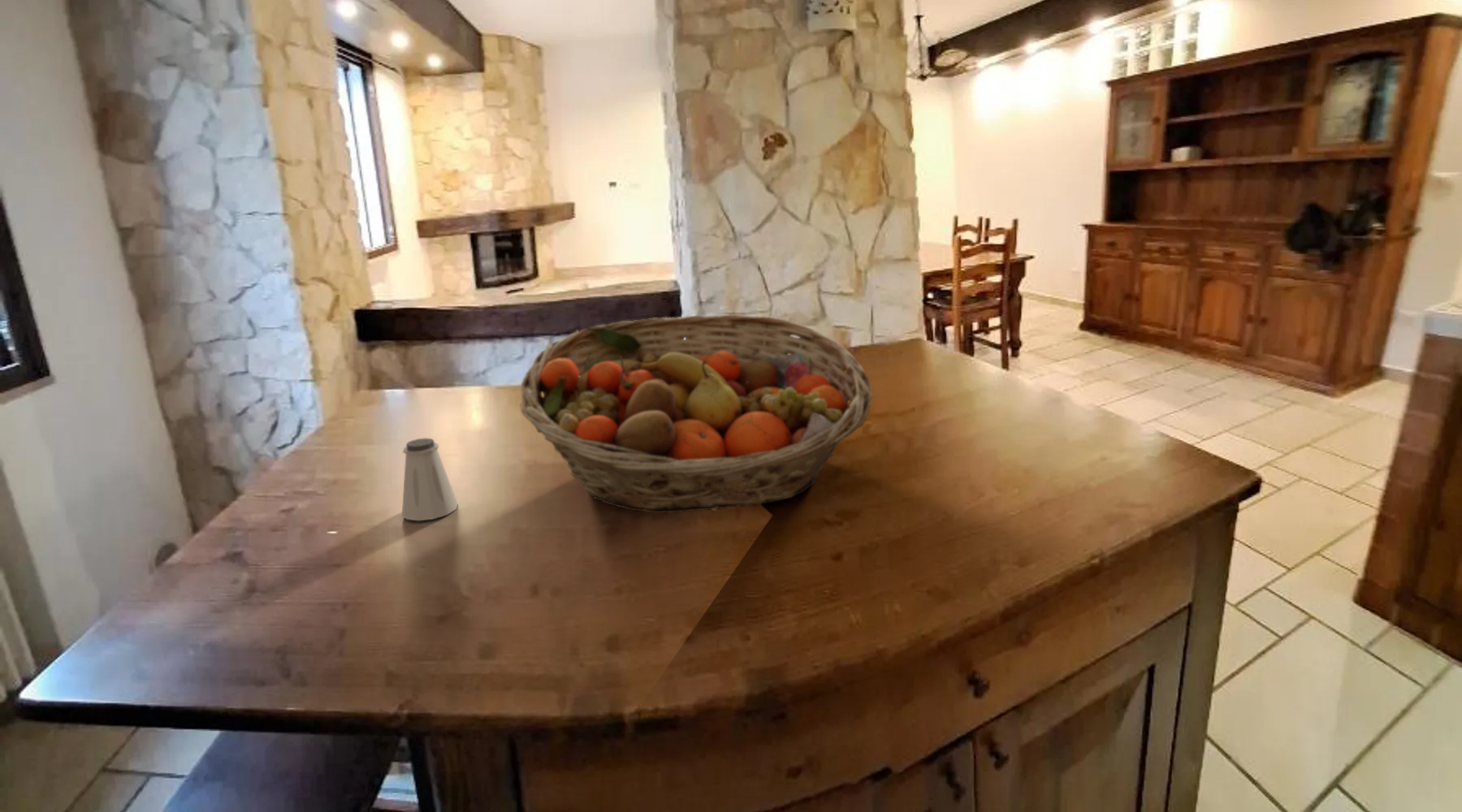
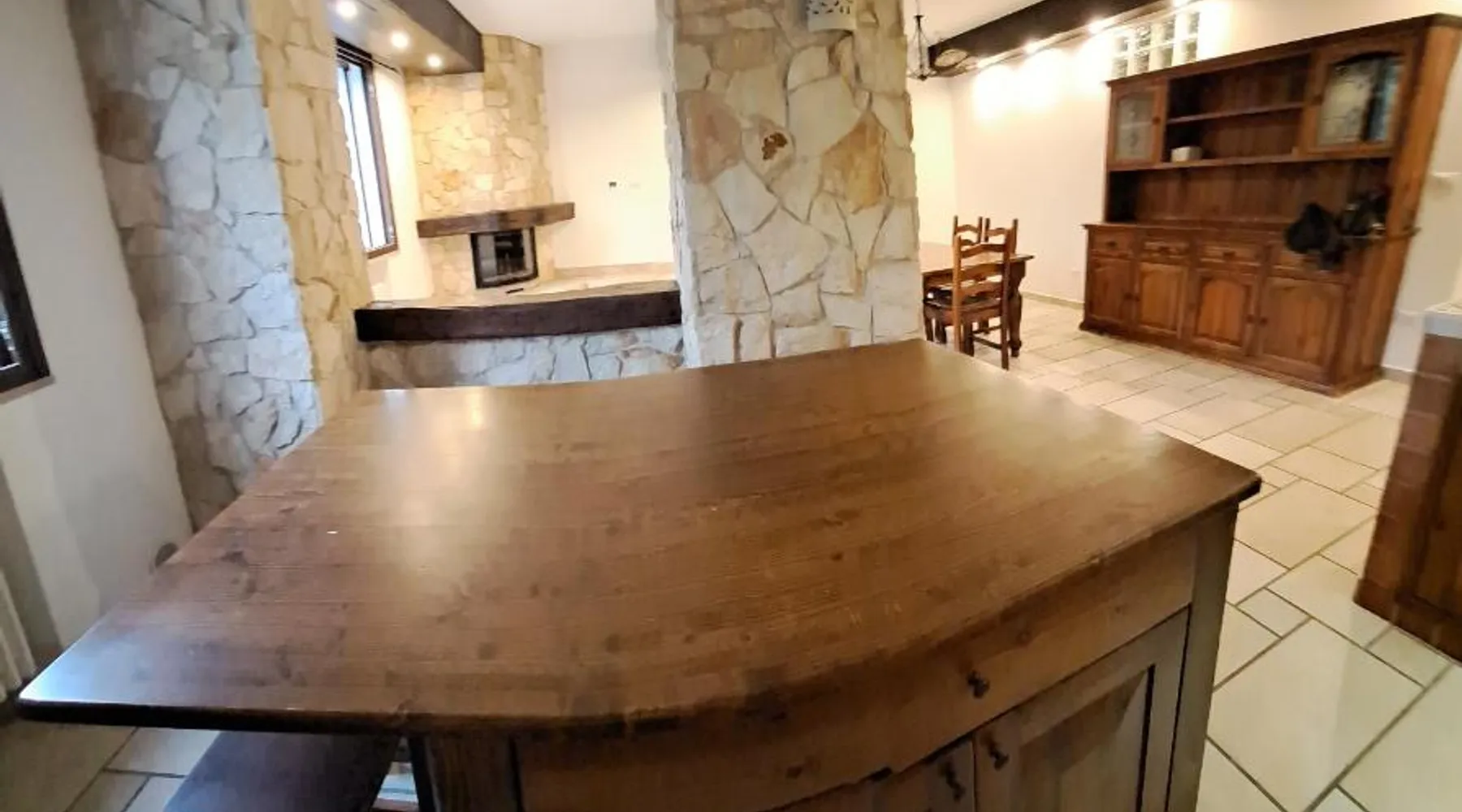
- saltshaker (425, 476)
- fruit basket (698, 403)
